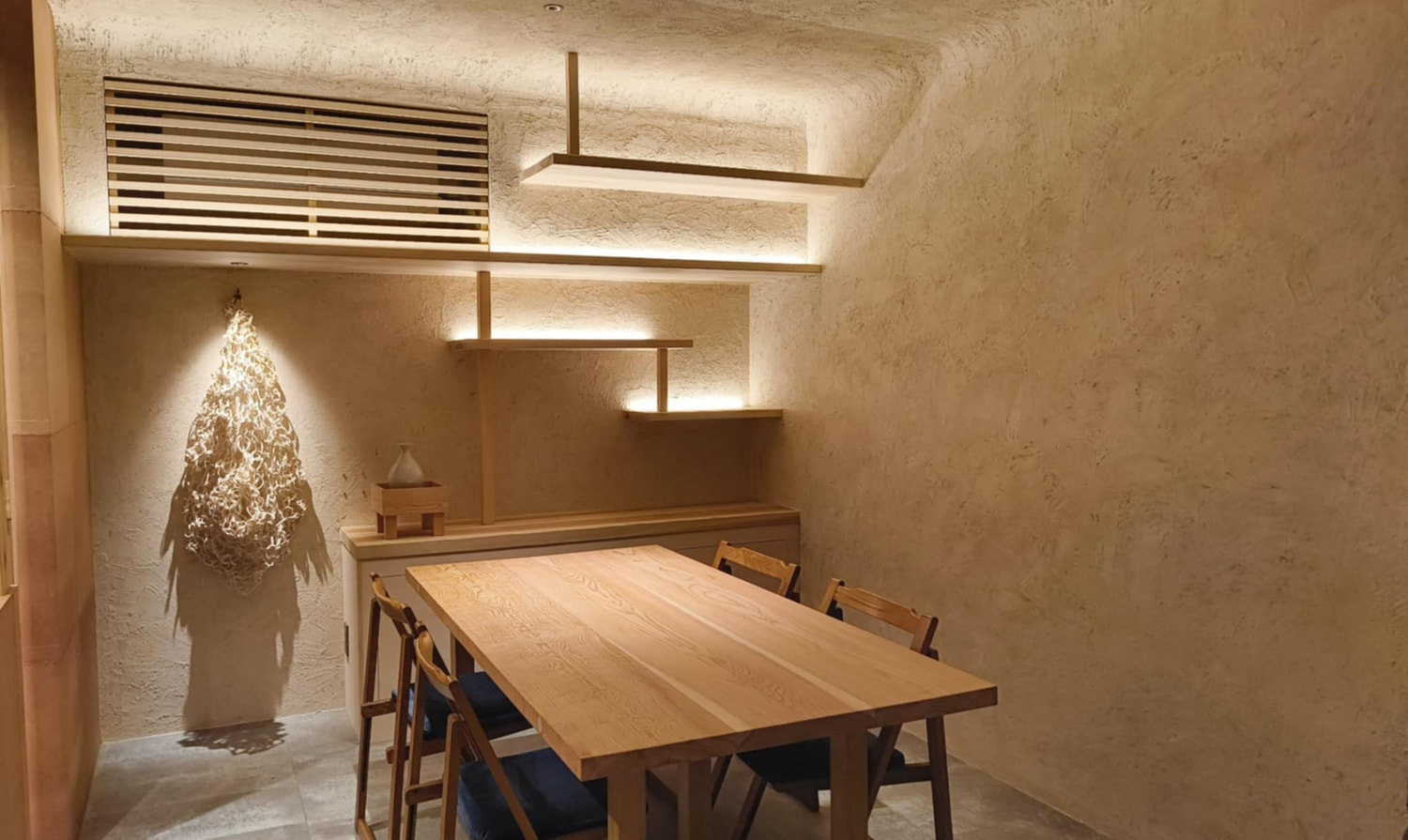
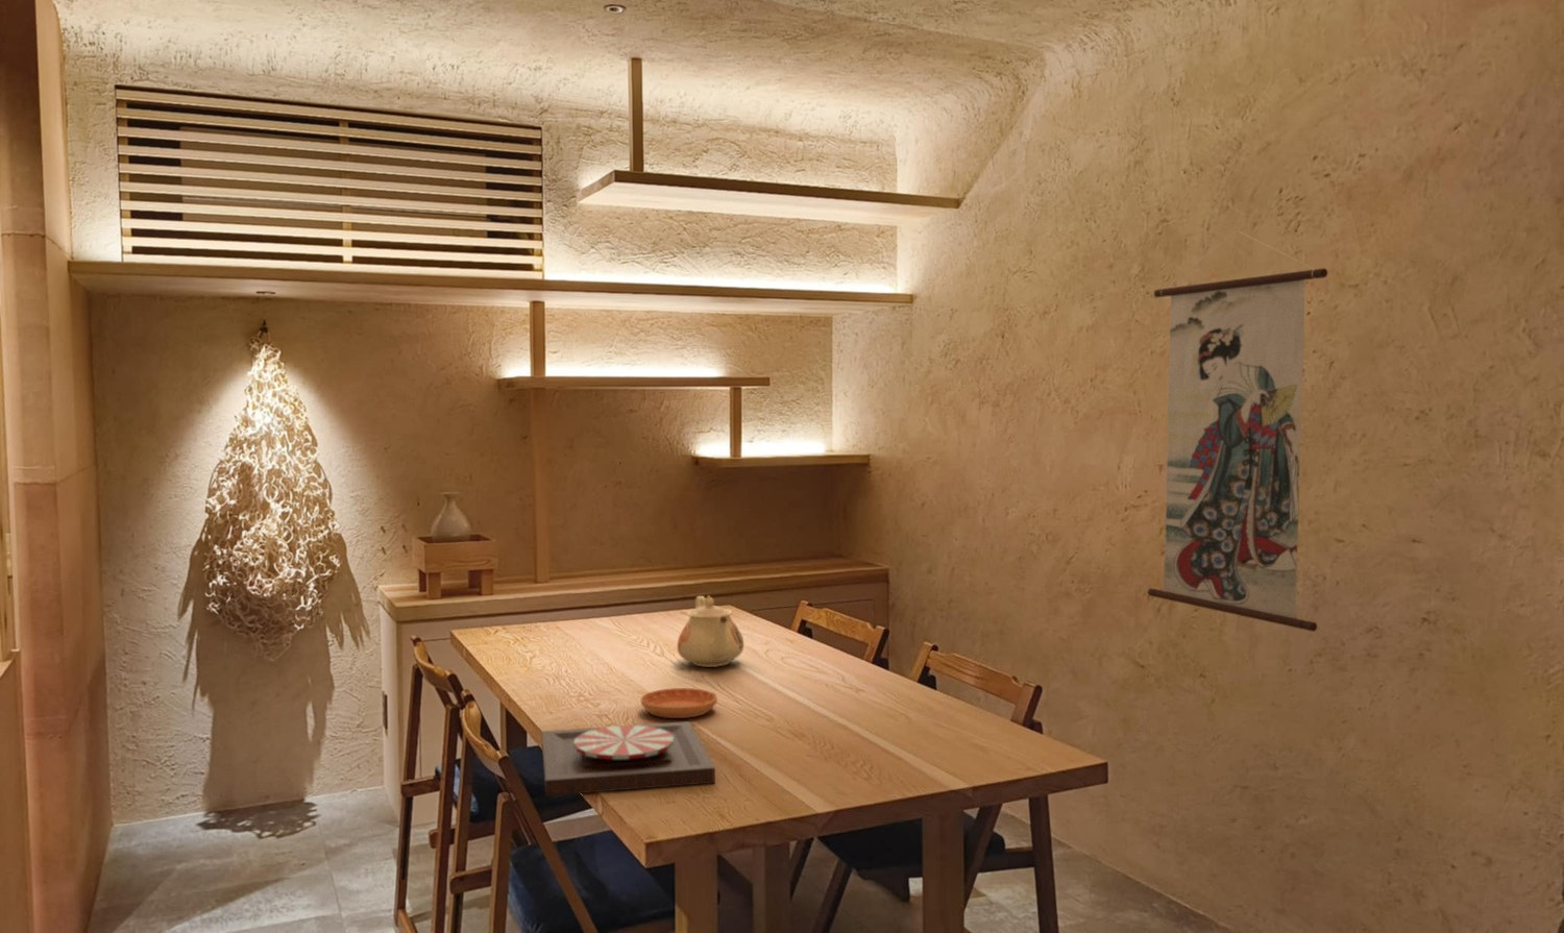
+ teapot (710, 629)
+ saucer (679, 704)
+ wall scroll (1230, 422)
+ plate (623, 751)
